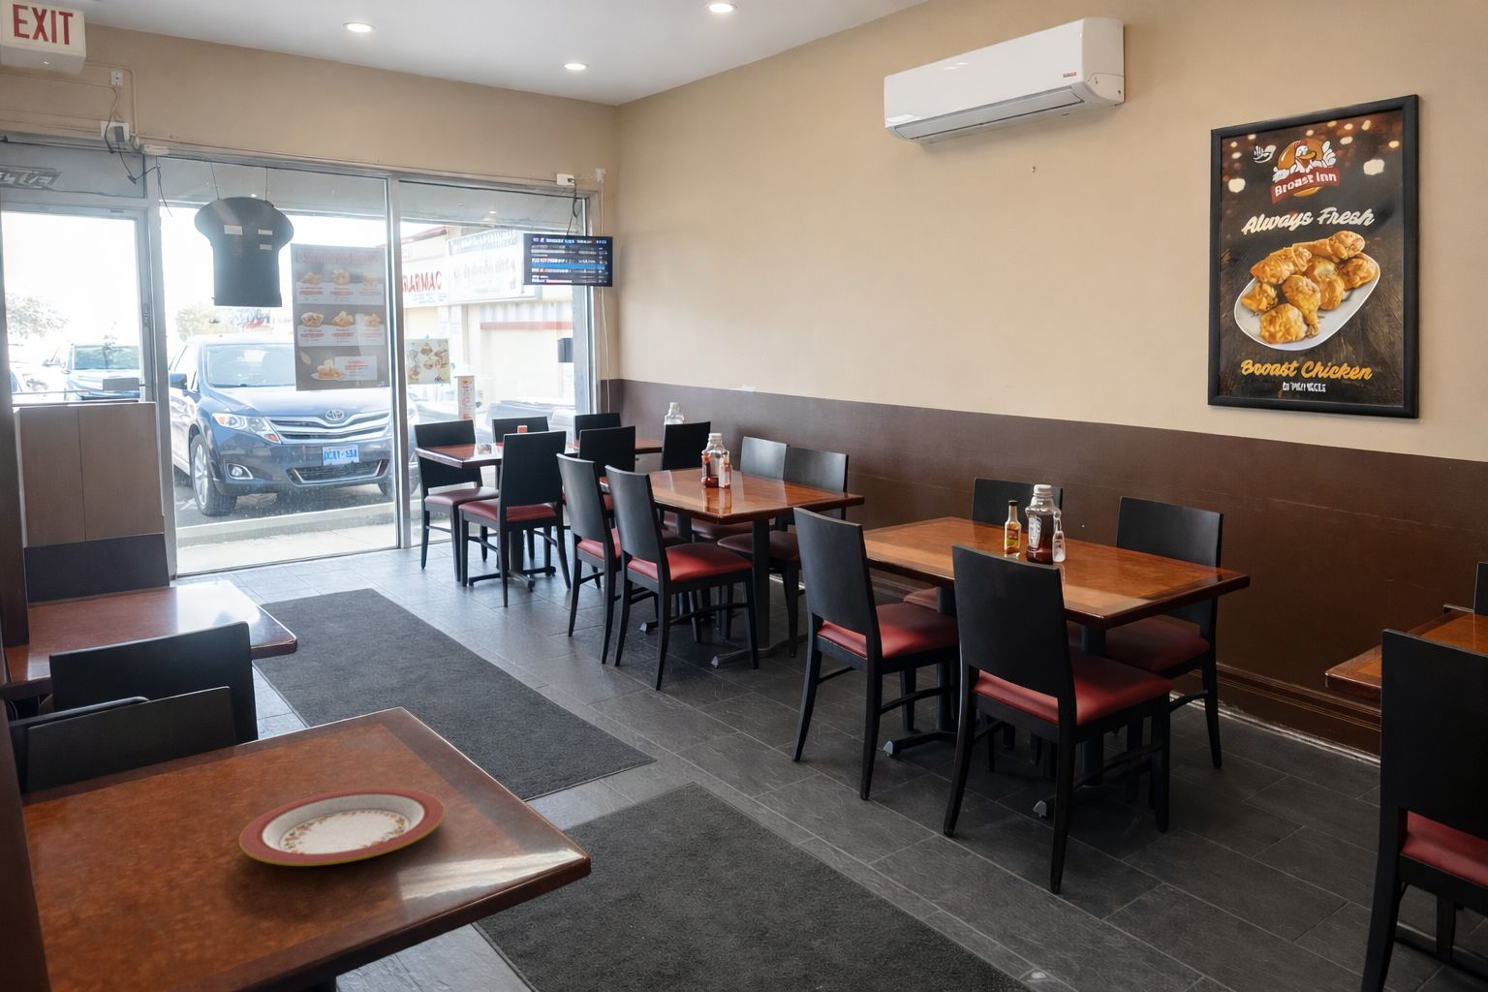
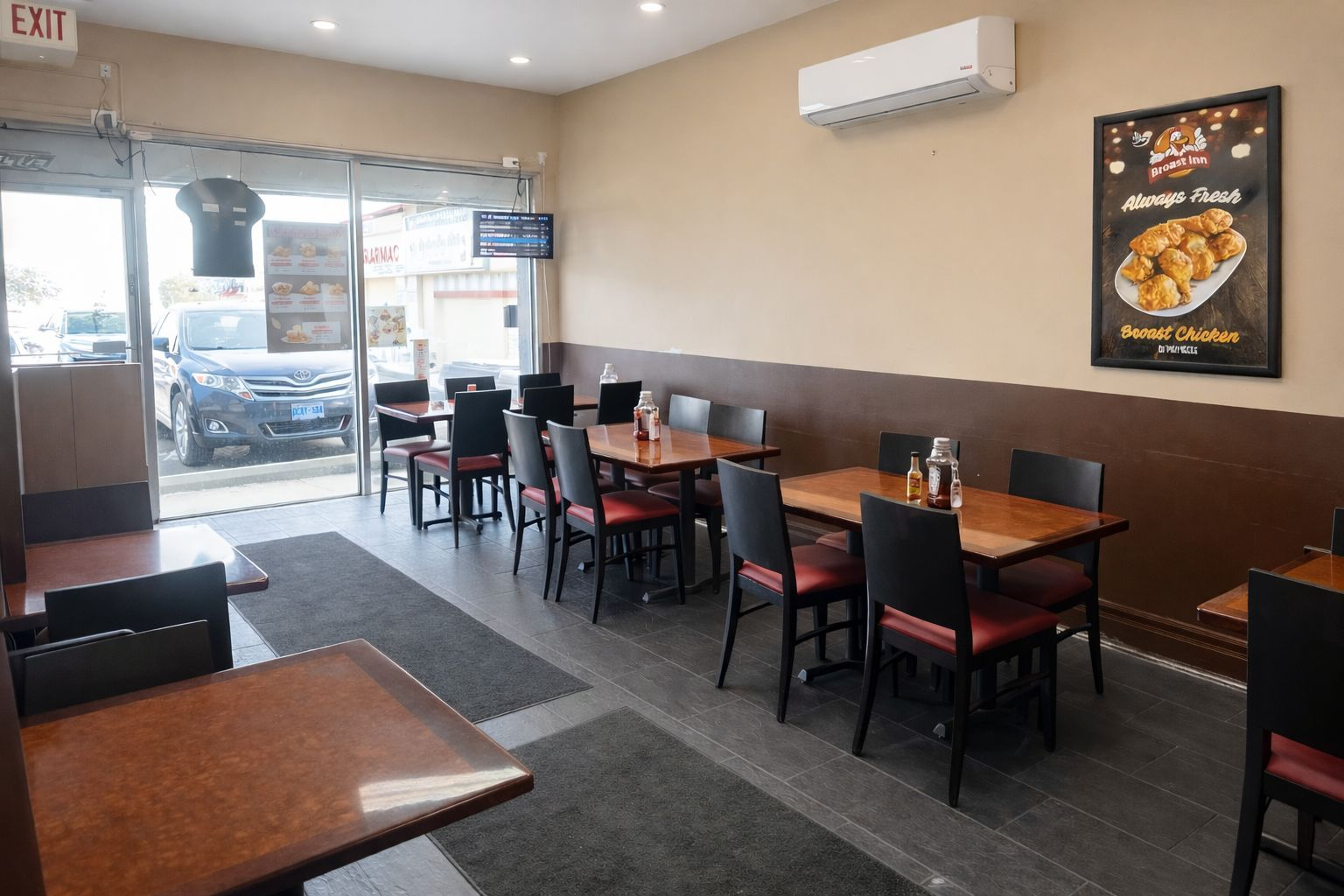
- plate (345, 829)
